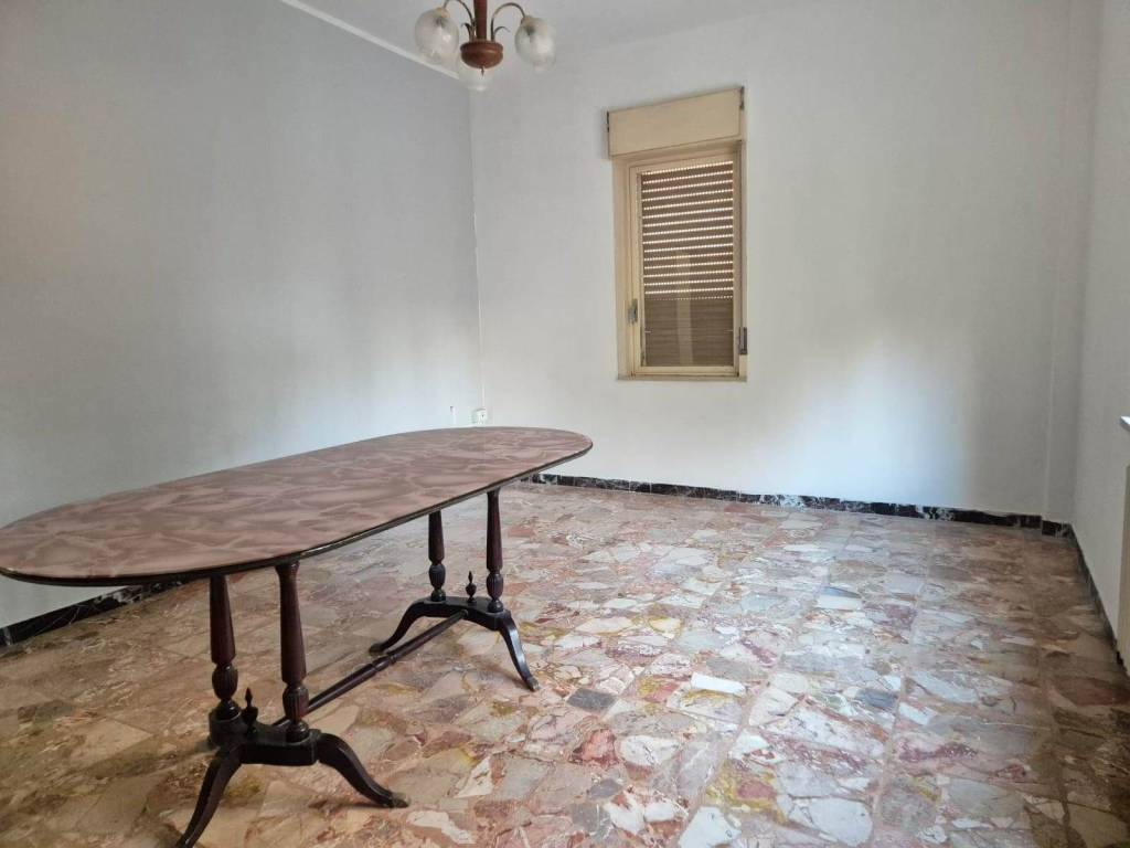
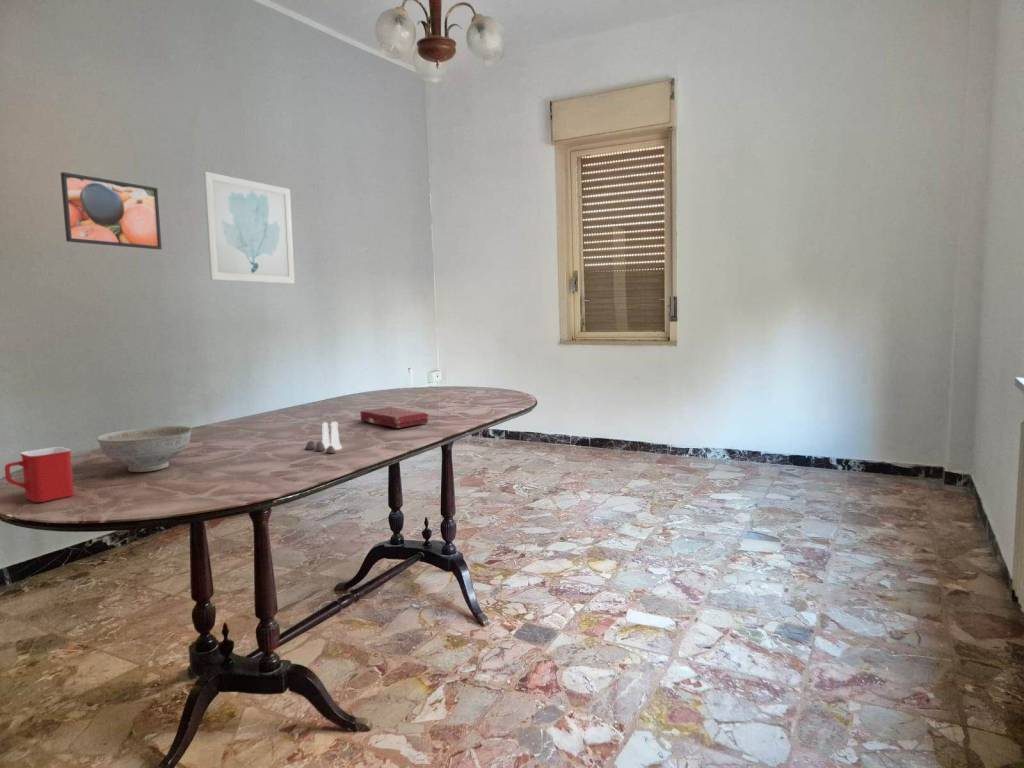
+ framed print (114, 213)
+ wall art (252, 231)
+ salt and pepper shaker set (325, 435)
+ decorative bowl (147, 450)
+ mug (38, 475)
+ book (394, 416)
